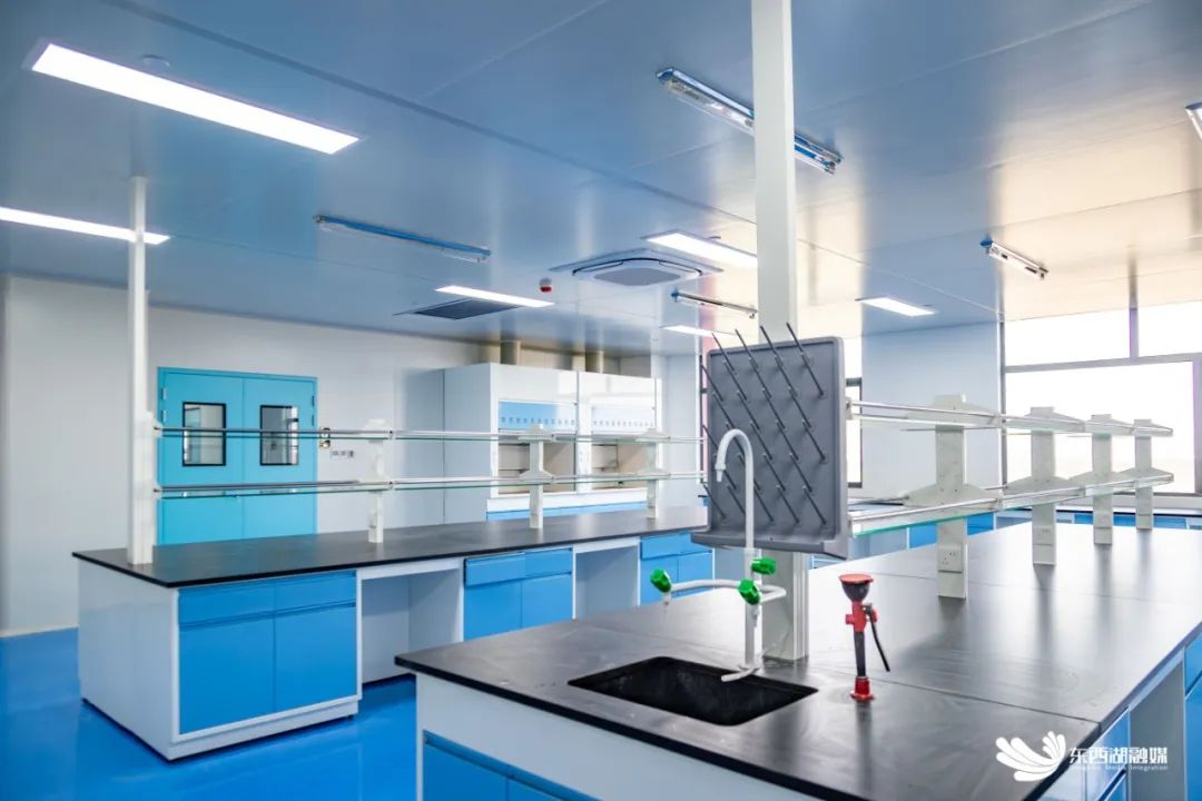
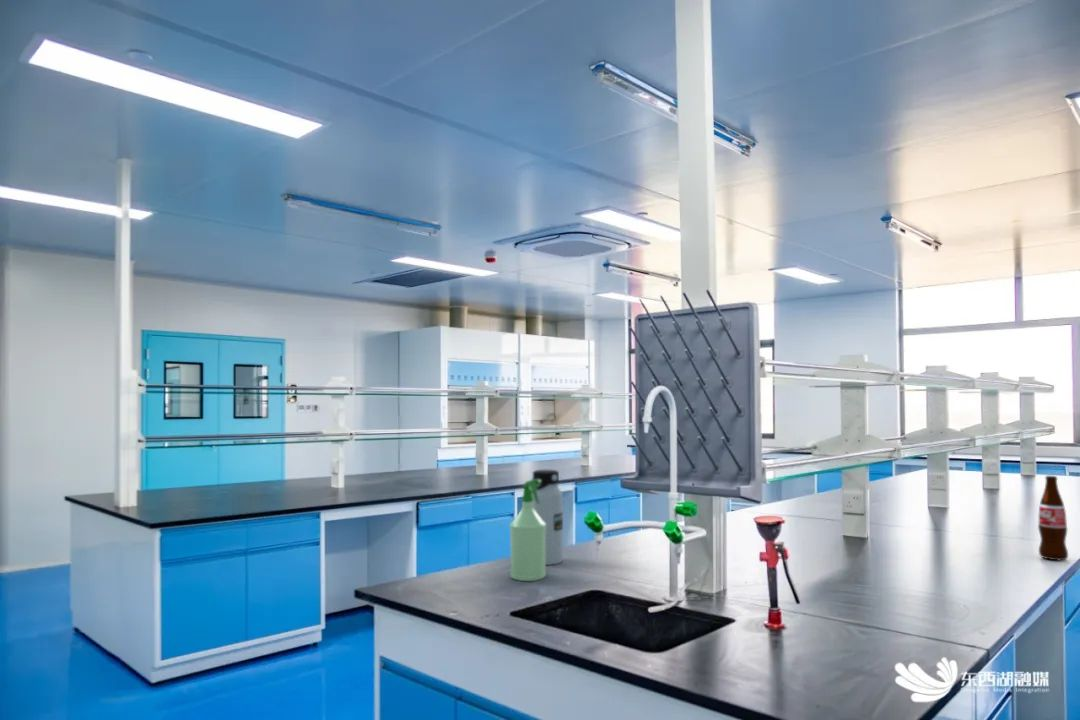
+ water bottle (546, 515)
+ bottle (1052, 517)
+ spray bottle (528, 528)
